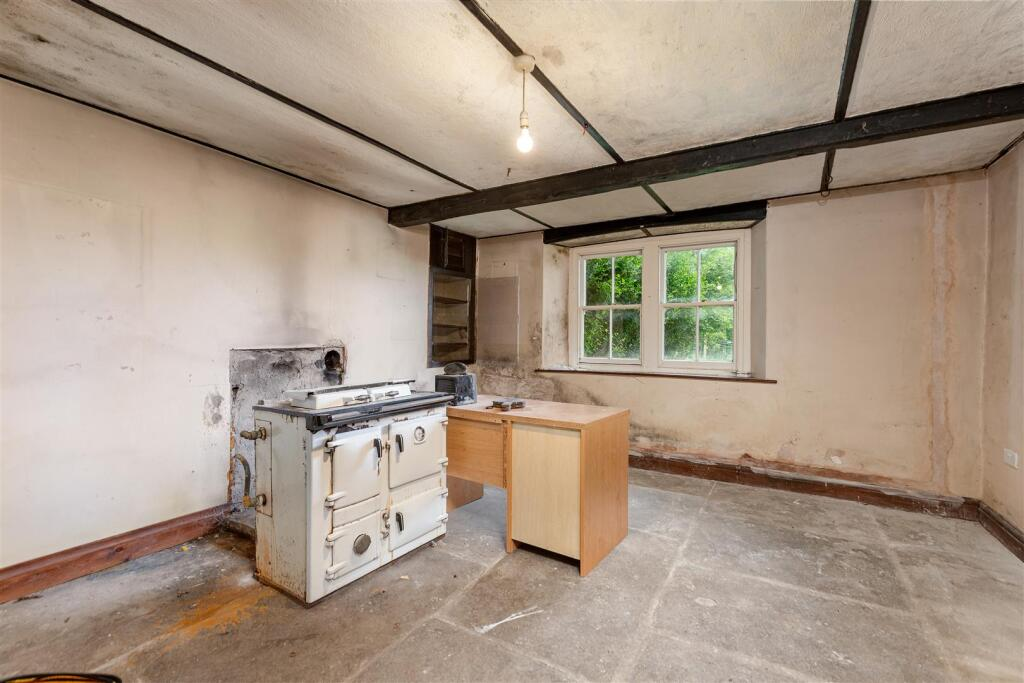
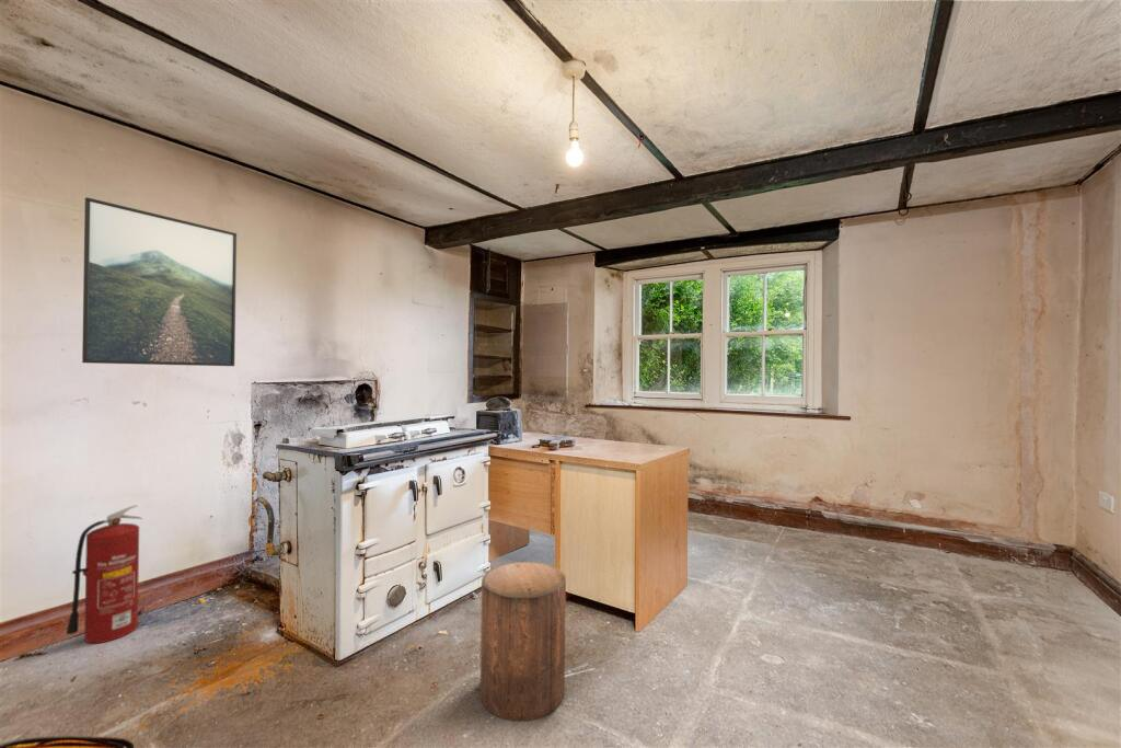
+ fire extinguisher (105, 572)
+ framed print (167, 290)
+ stool (523, 634)
